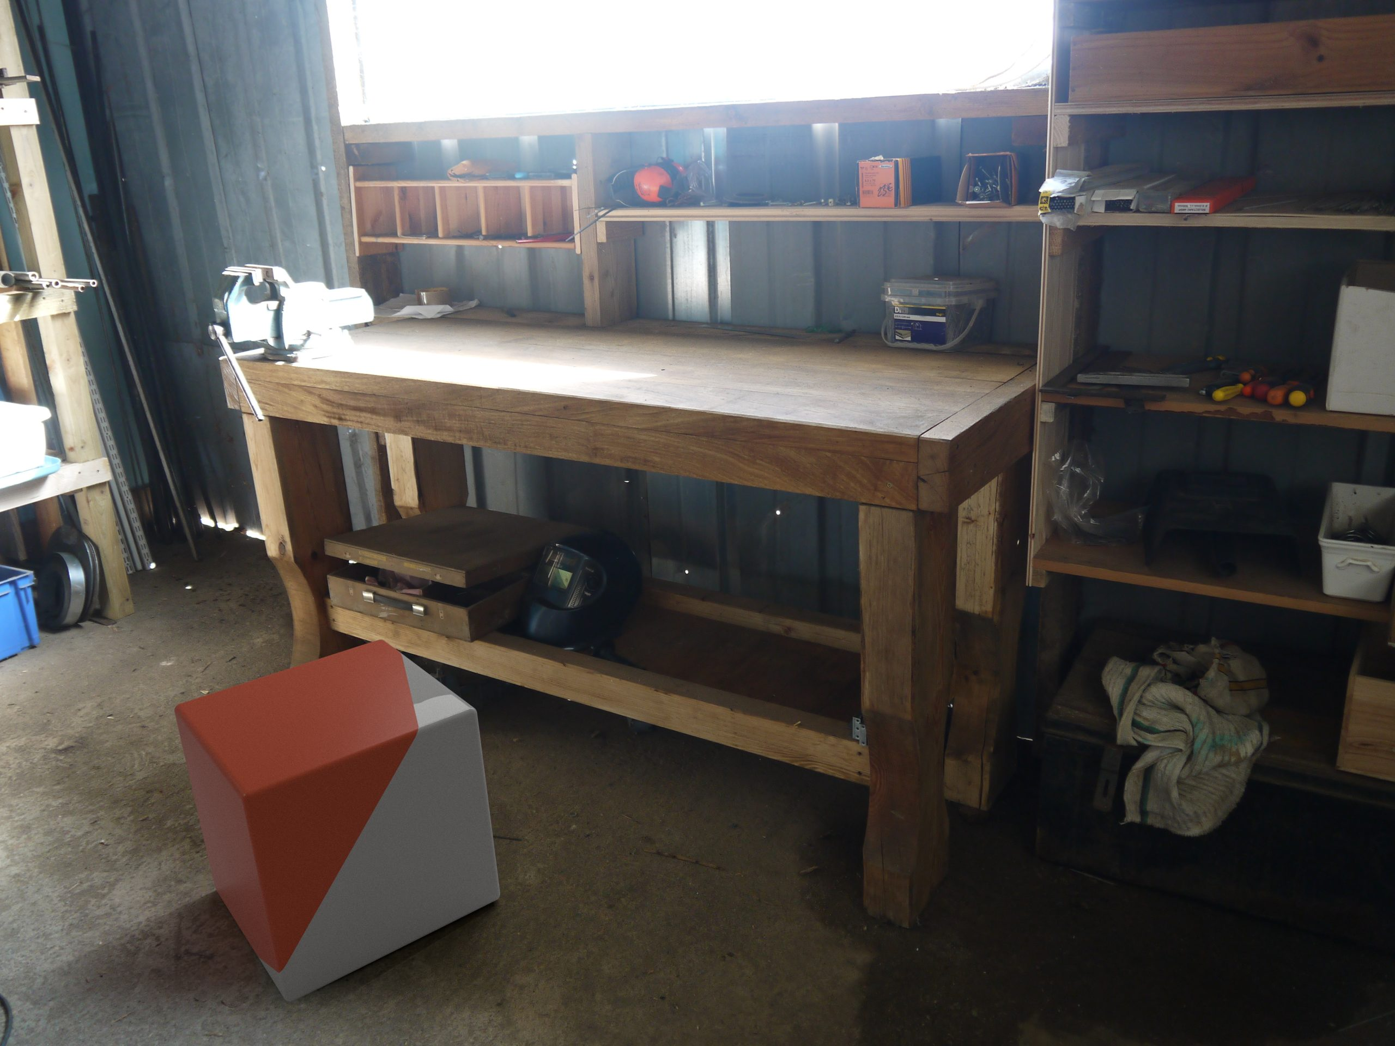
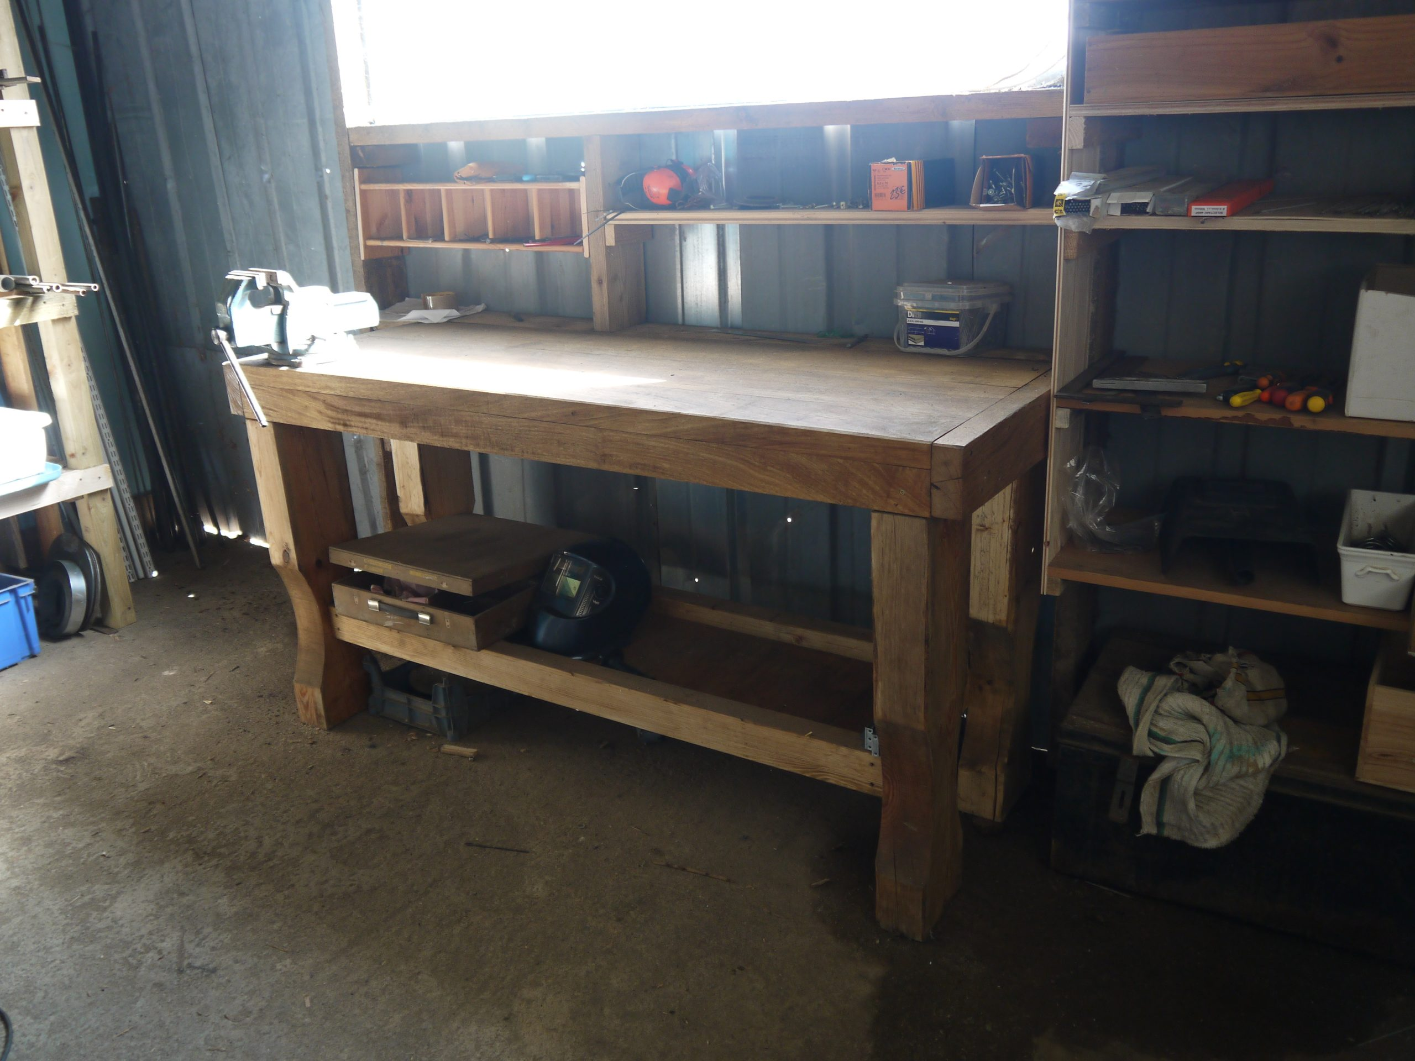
- stool (341, 803)
